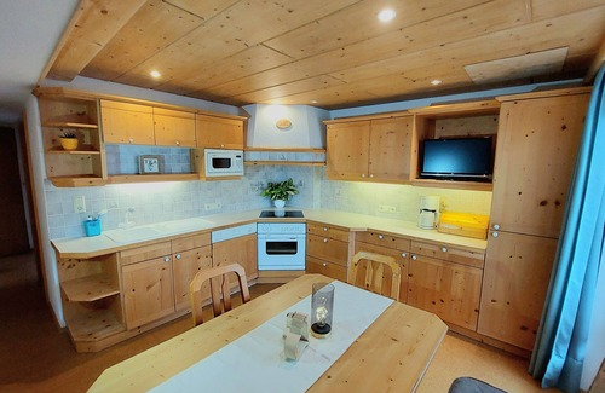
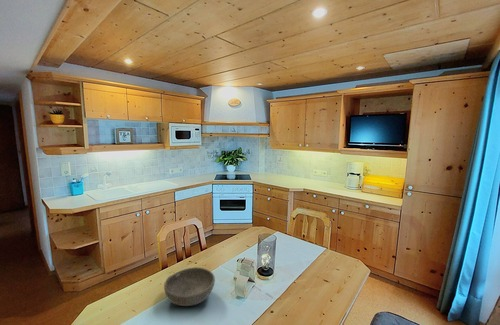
+ bowl (190, 288)
